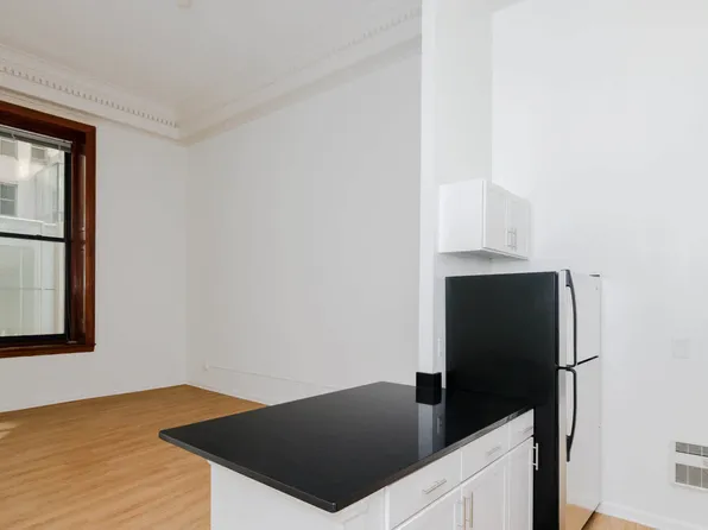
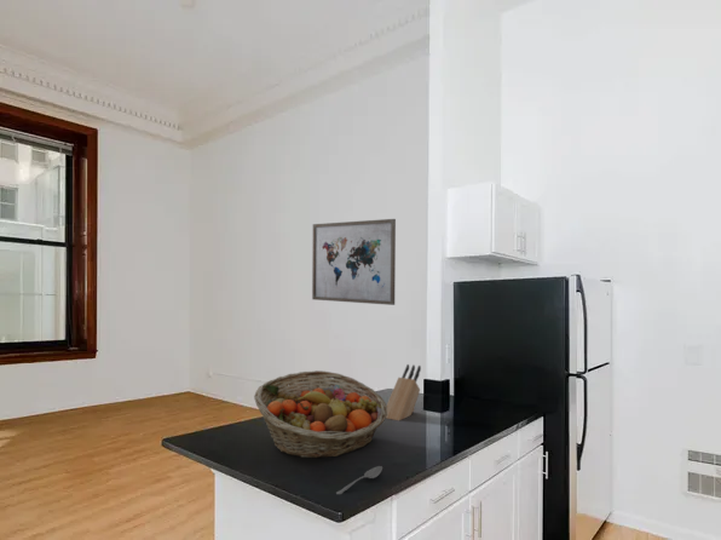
+ knife block (403, 390)
+ fruit basket (322, 410)
+ spoon (358, 479)
+ wall art (351, 262)
